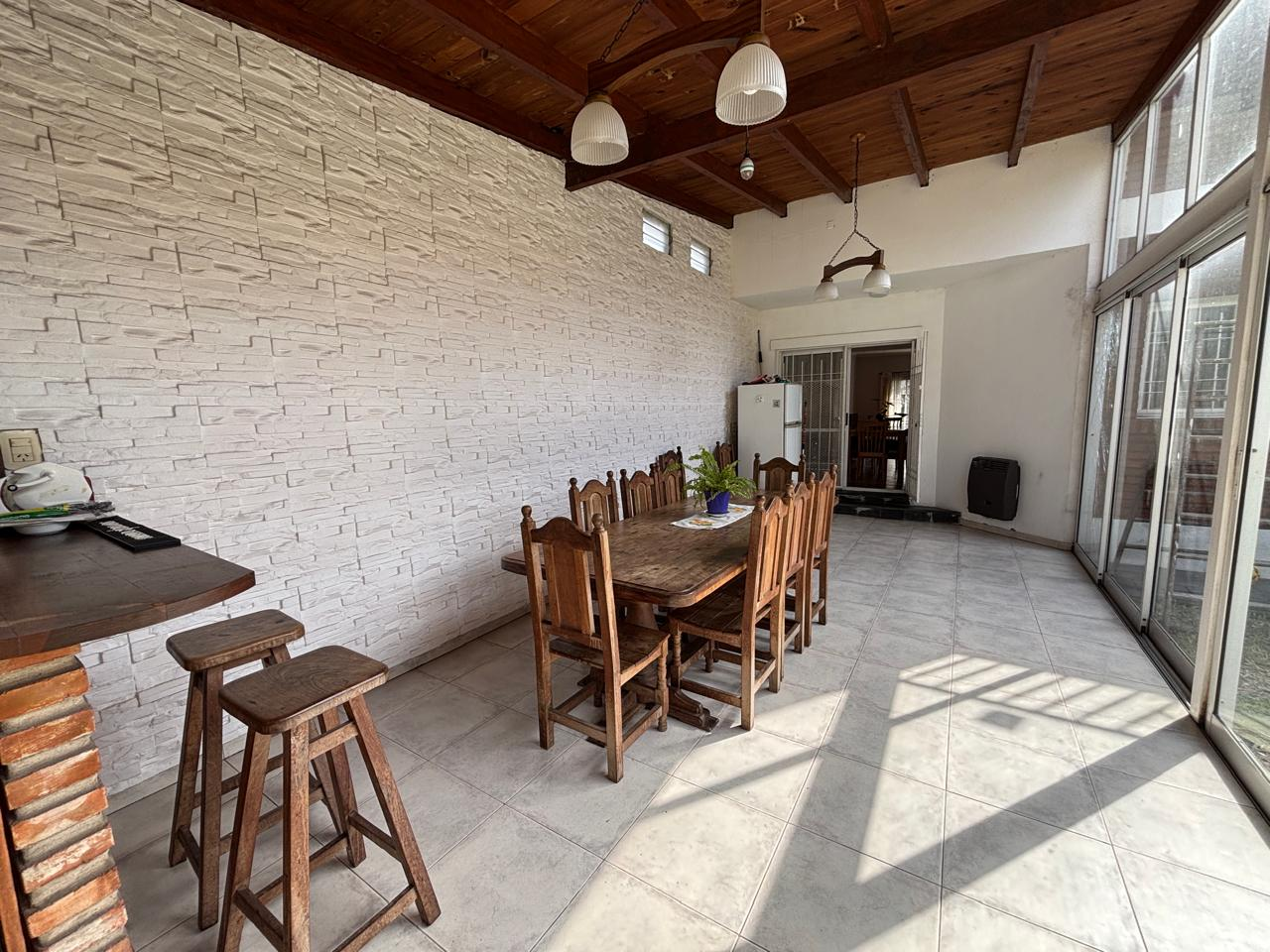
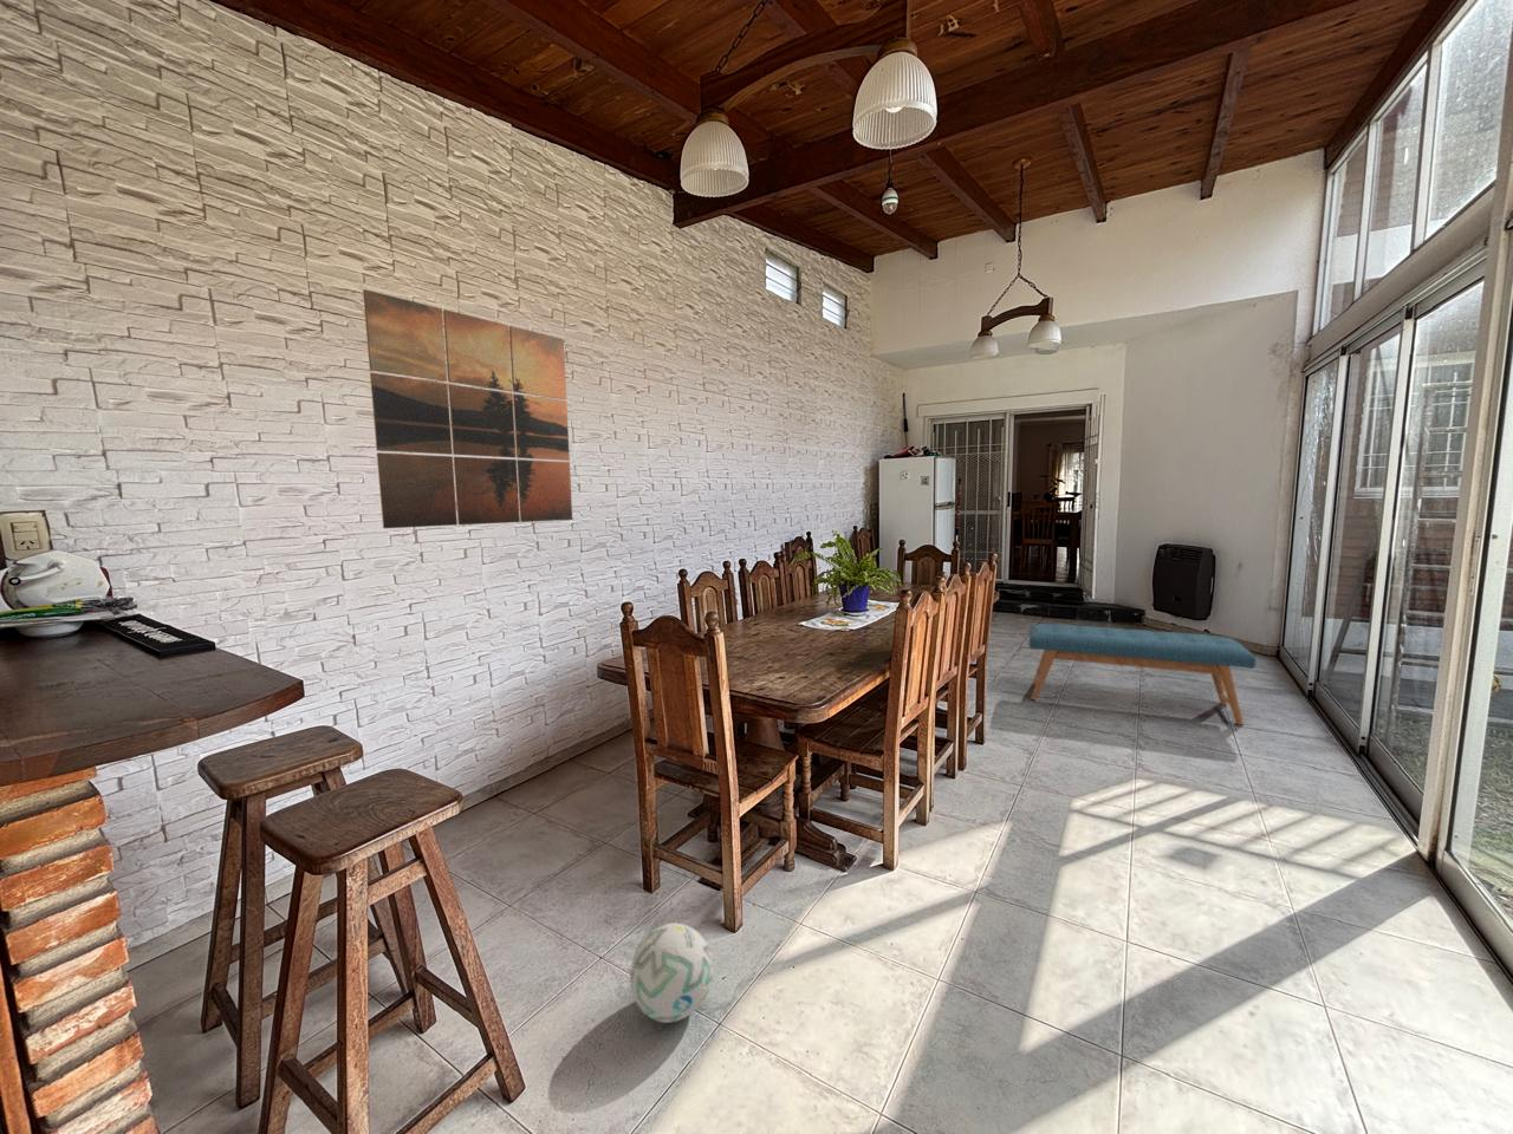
+ ball (672, 970)
+ bench (1129, 665)
+ wall art (484, 422)
